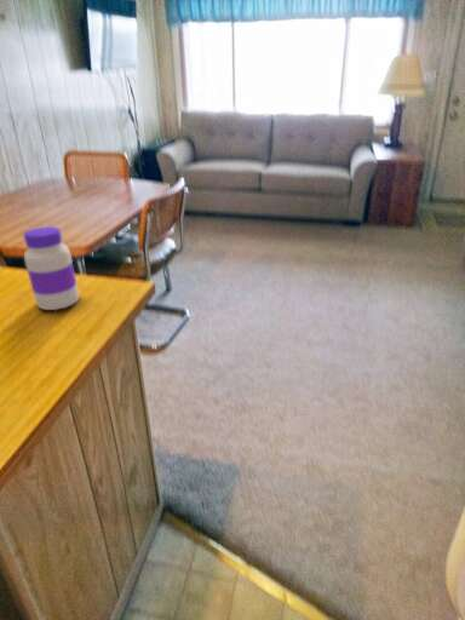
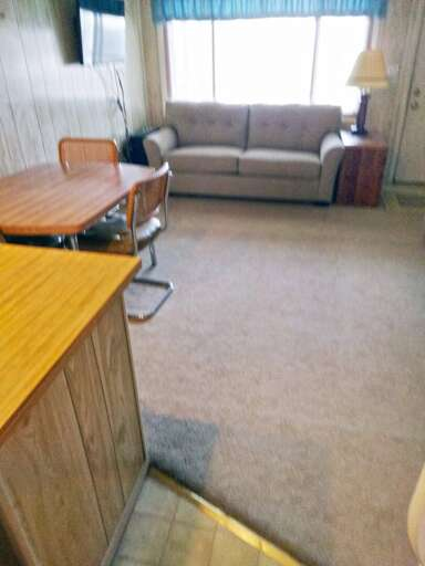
- jar (50, 268)
